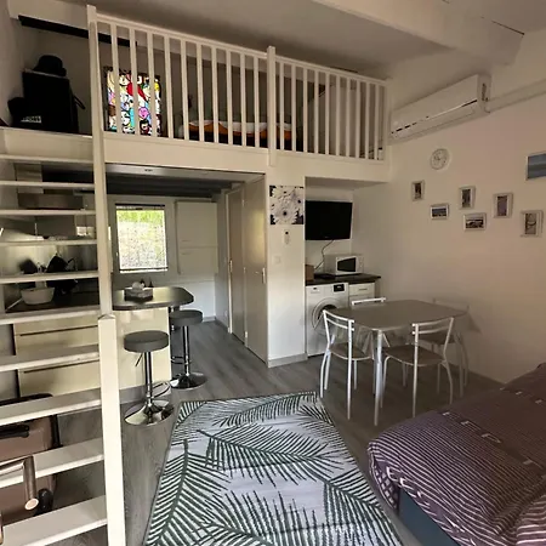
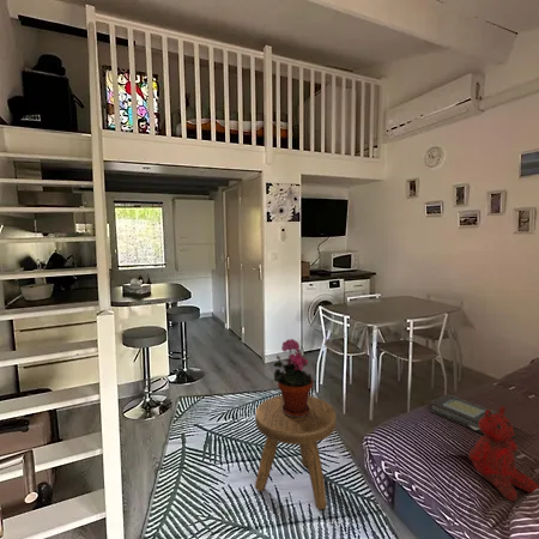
+ stool (299, 448)
+ teddy bear (503, 448)
+ potted plant (293, 375)
+ book (461, 412)
